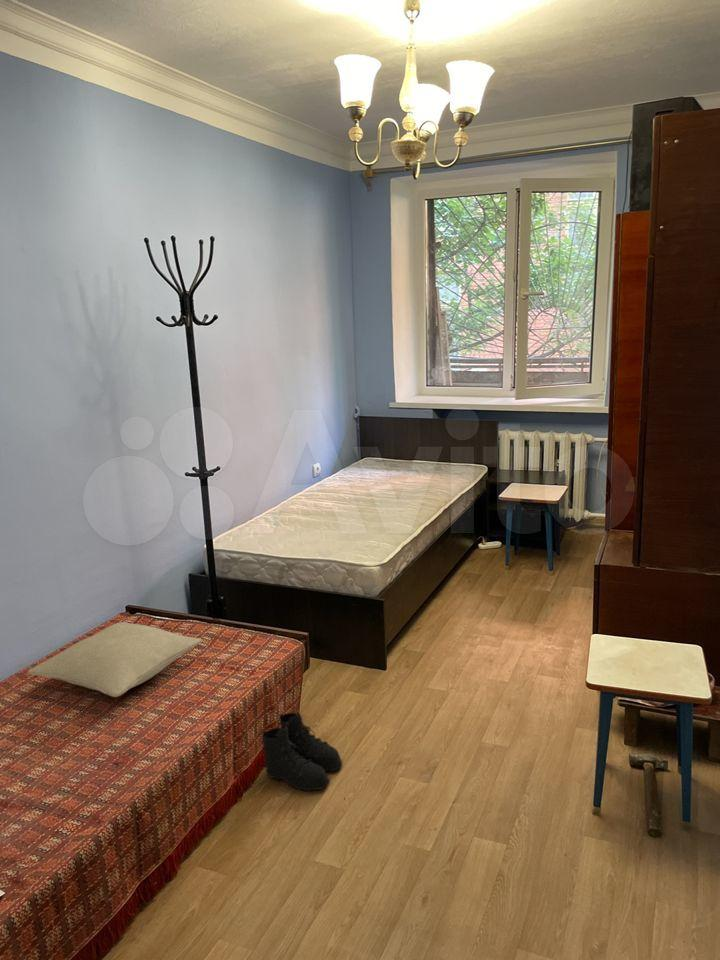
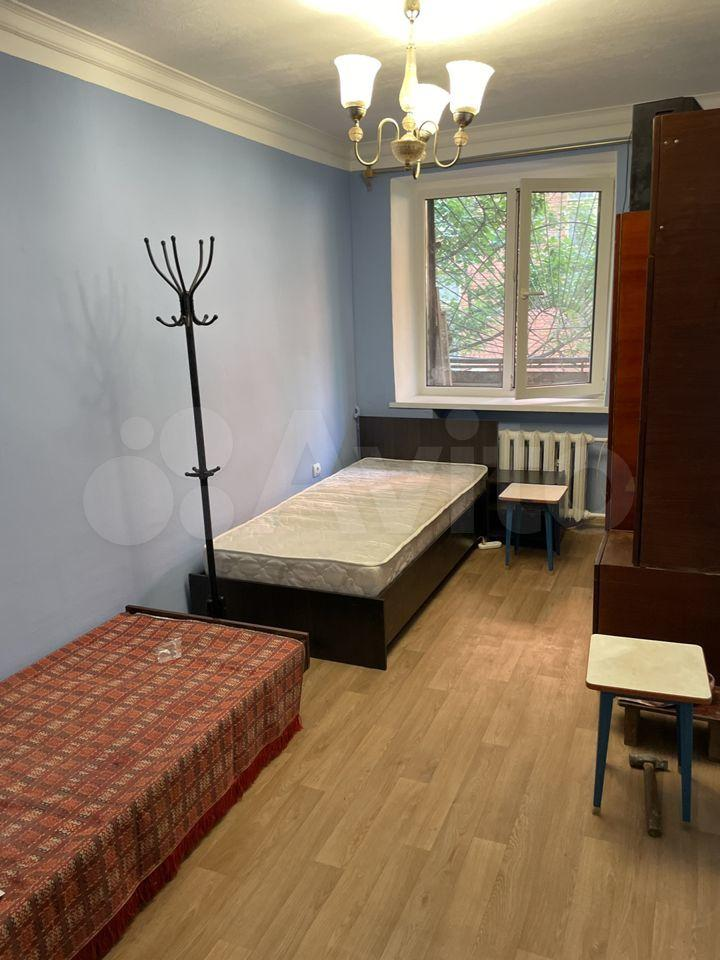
- boots (301, 746)
- pillow (118, 655)
